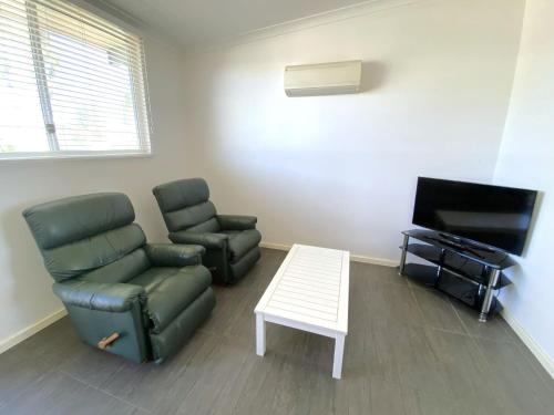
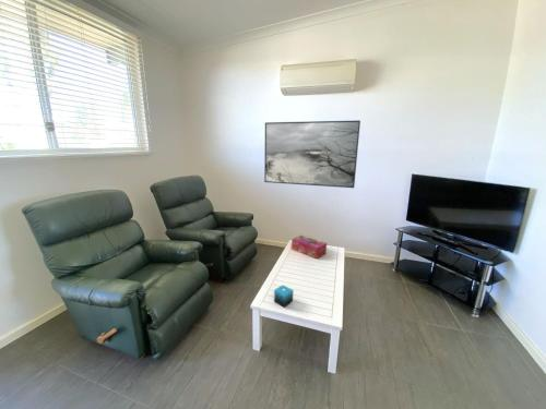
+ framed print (308, 154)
+ tissue box (308, 245)
+ candle (283, 292)
